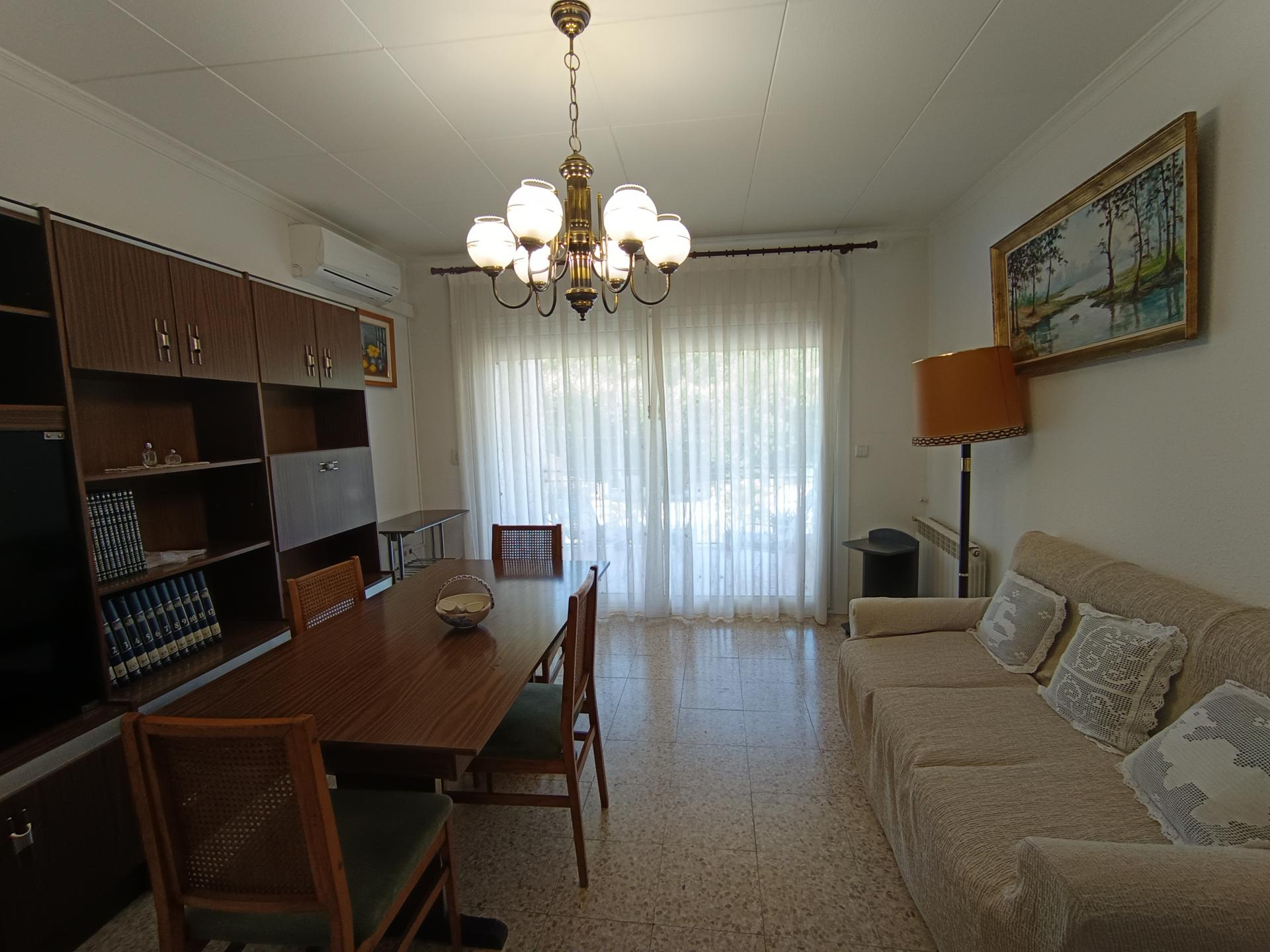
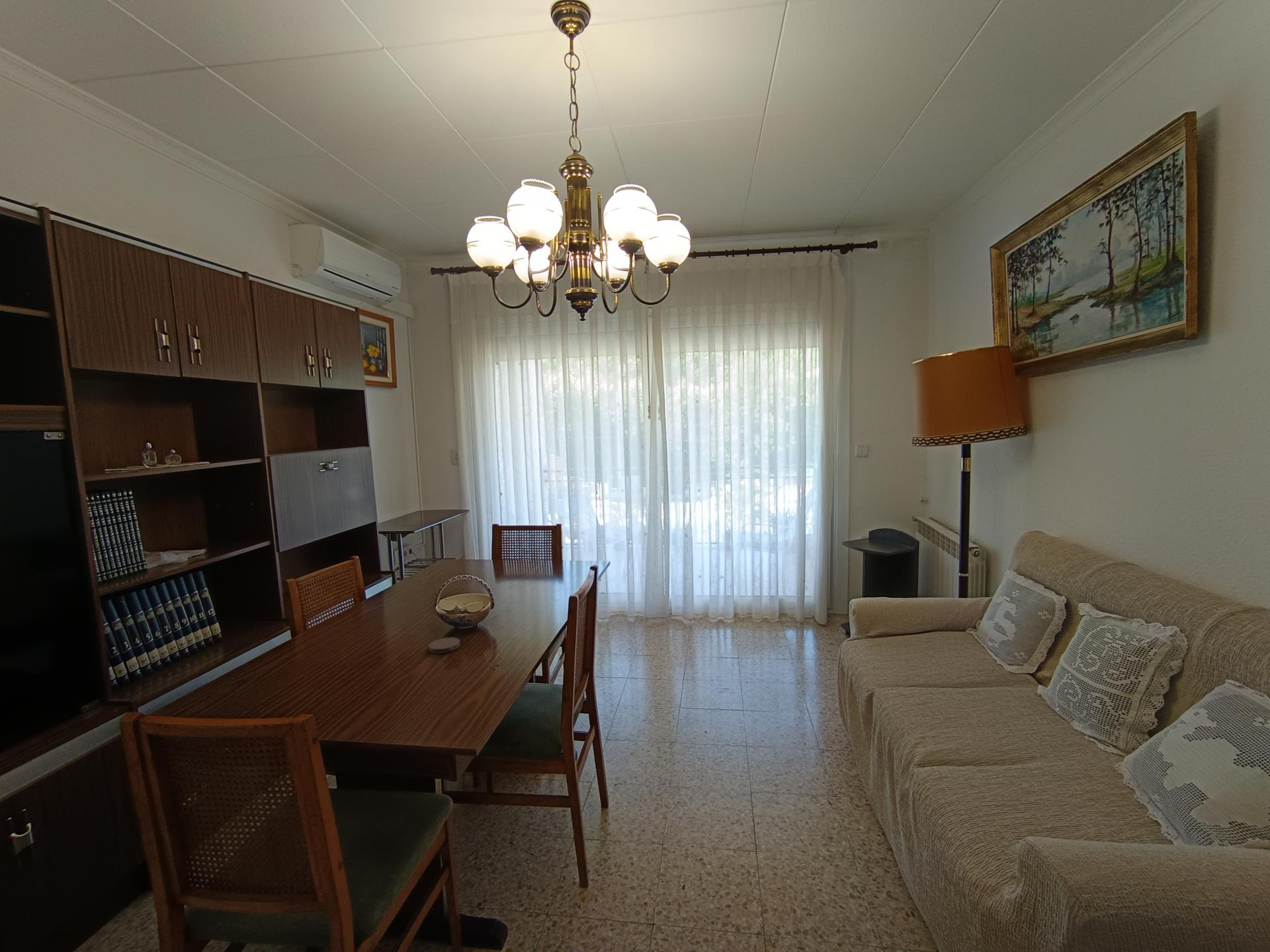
+ coaster (444, 645)
